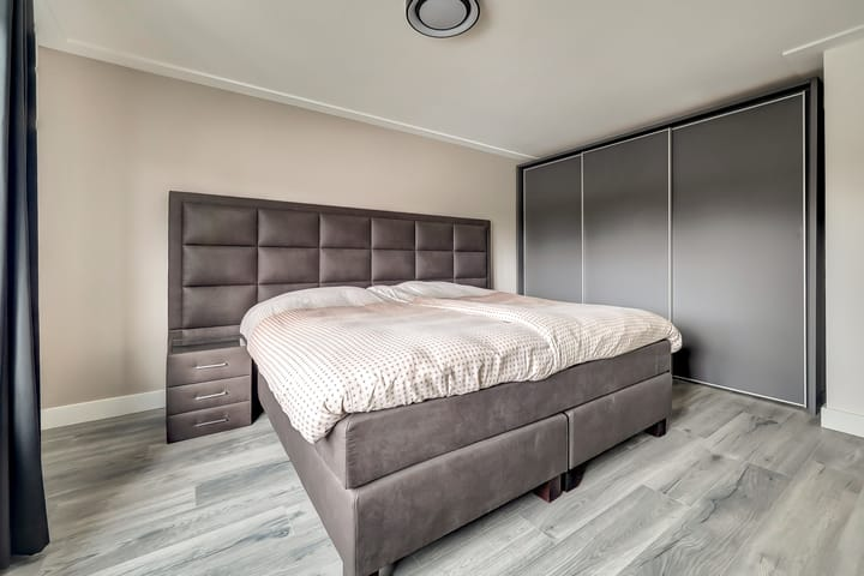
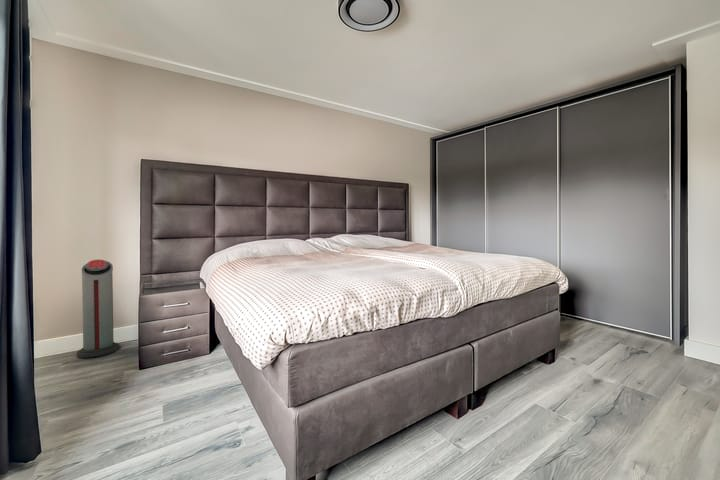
+ air purifier (98, 305)
